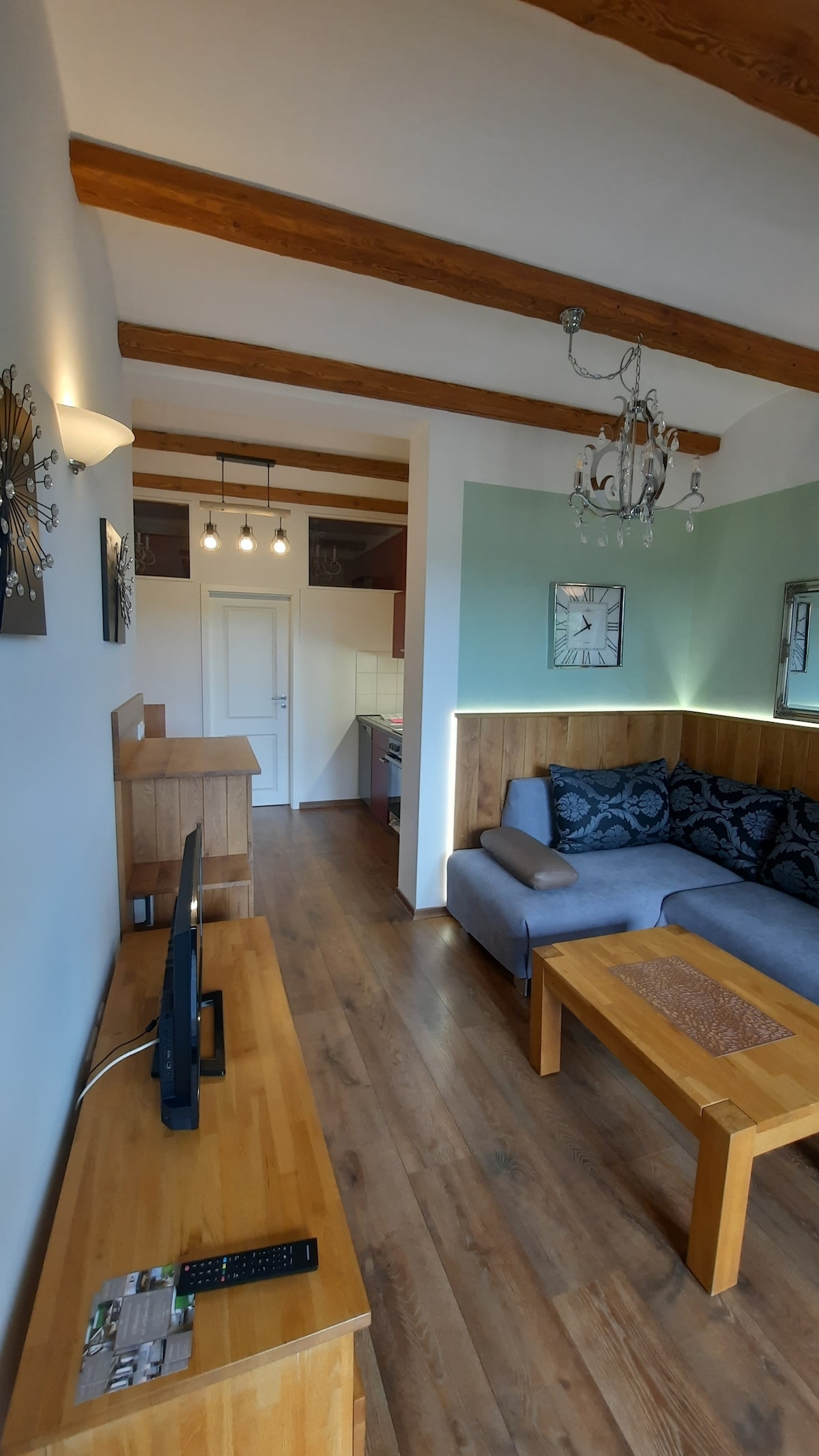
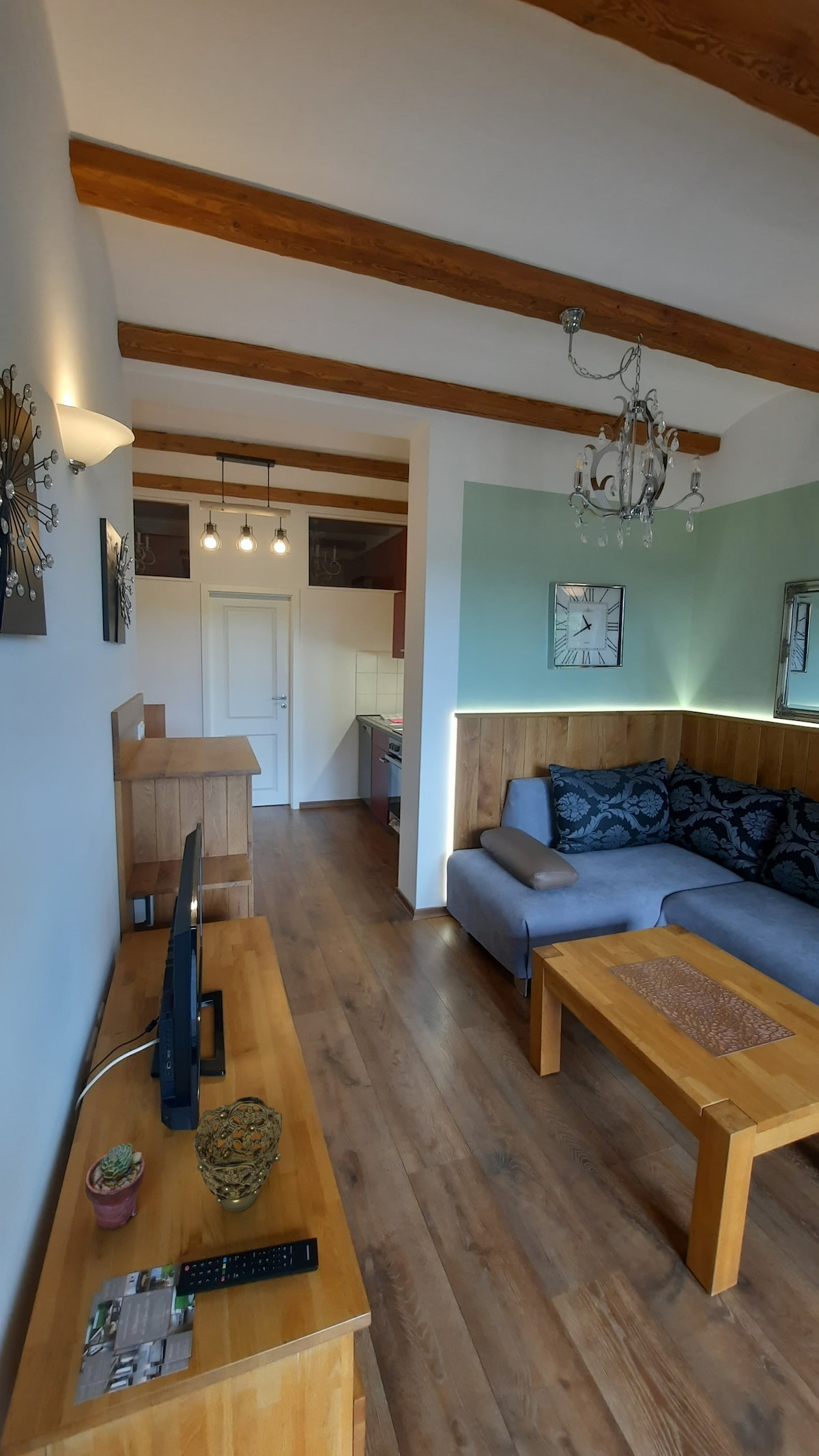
+ decorative bowl (239, 1162)
+ potted succulent (115, 1182)
